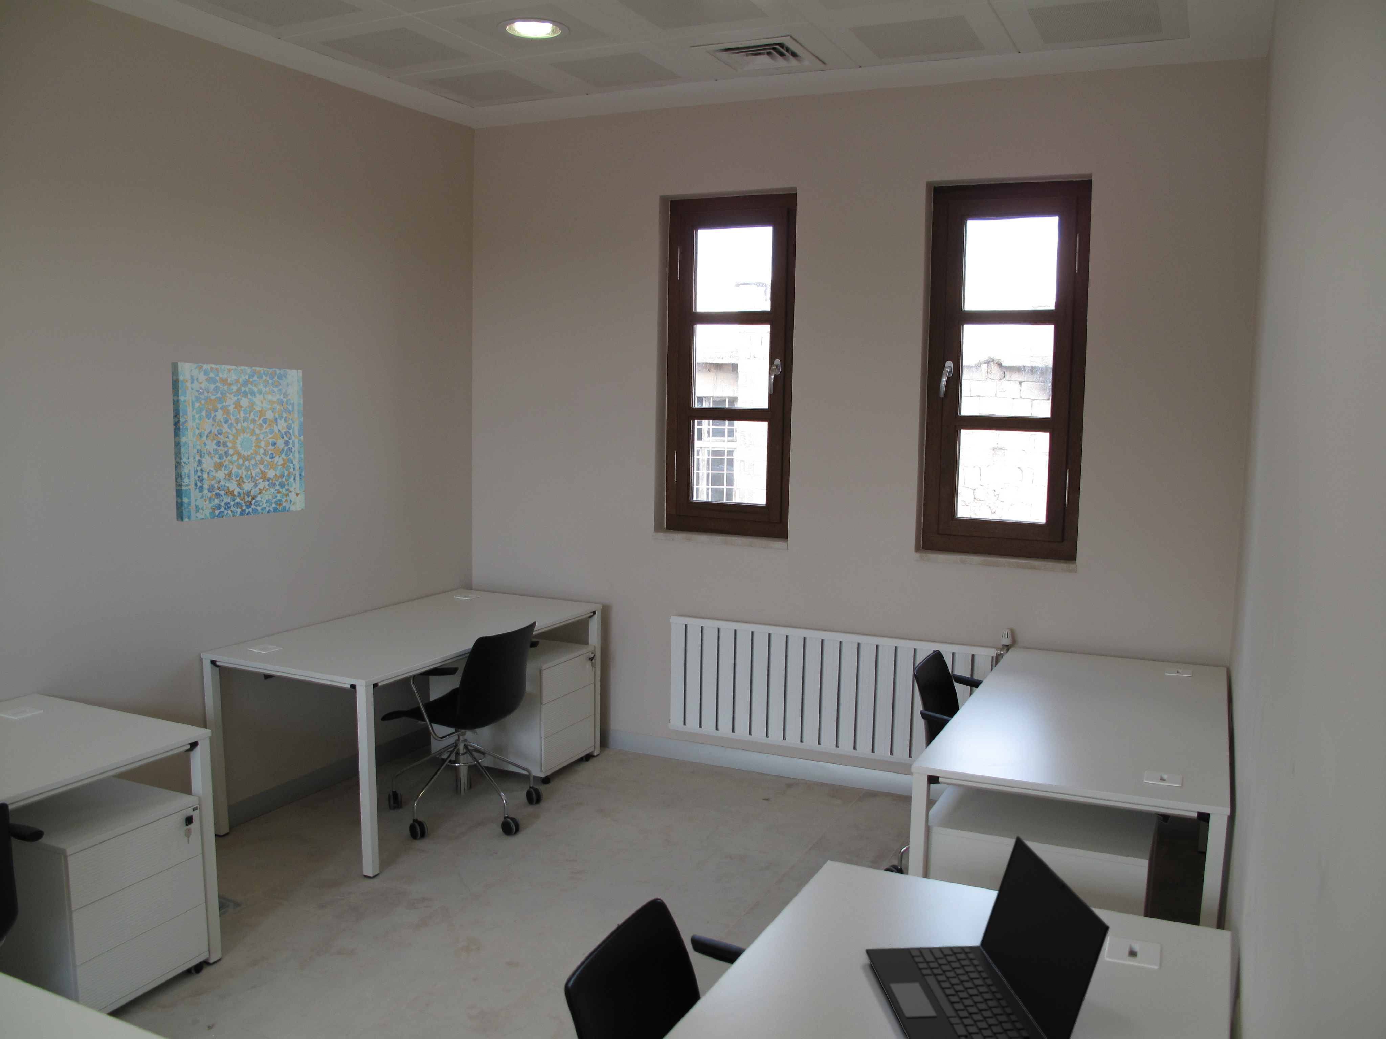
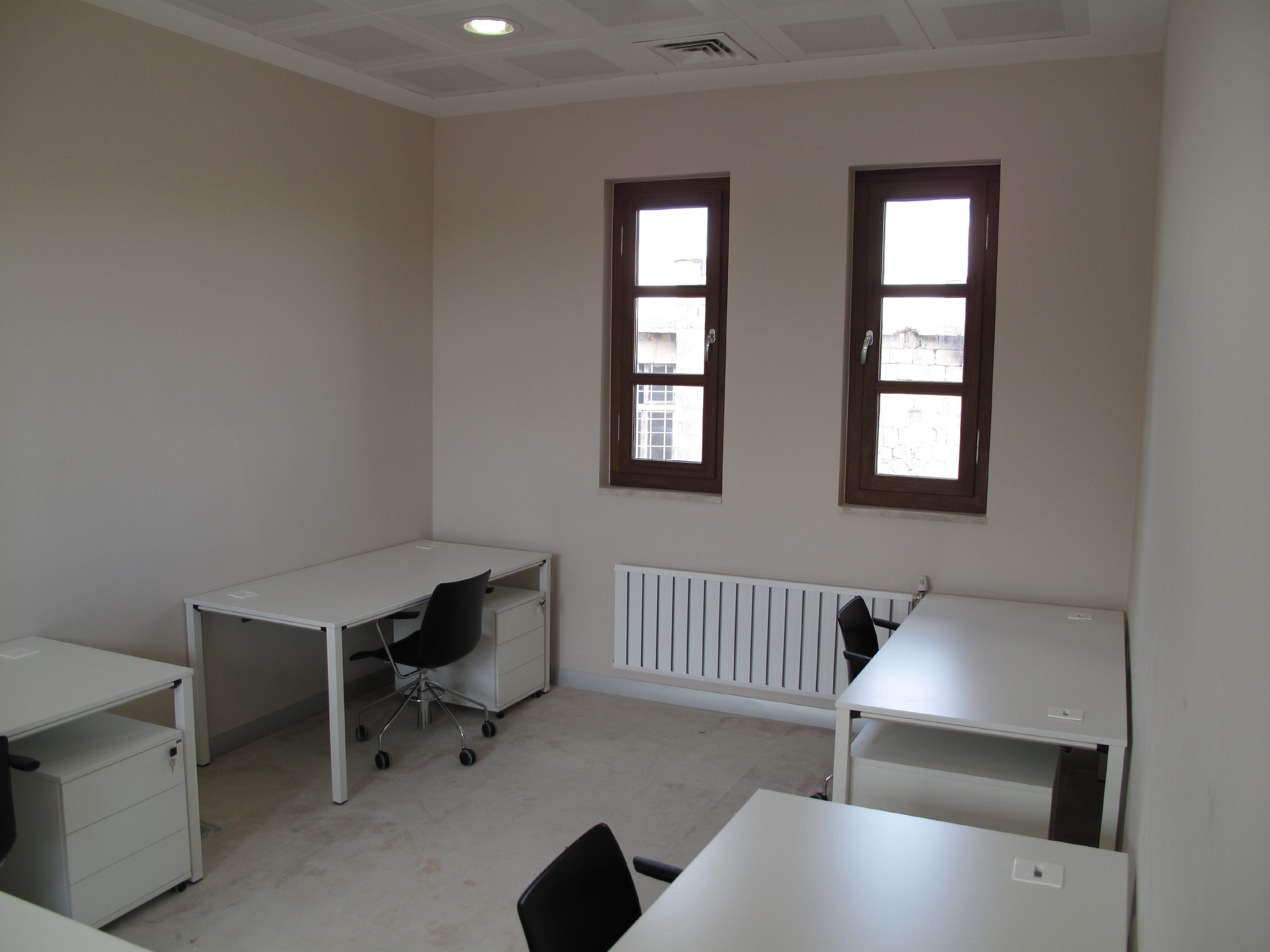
- wall art (242, 441)
- laptop (977, 945)
